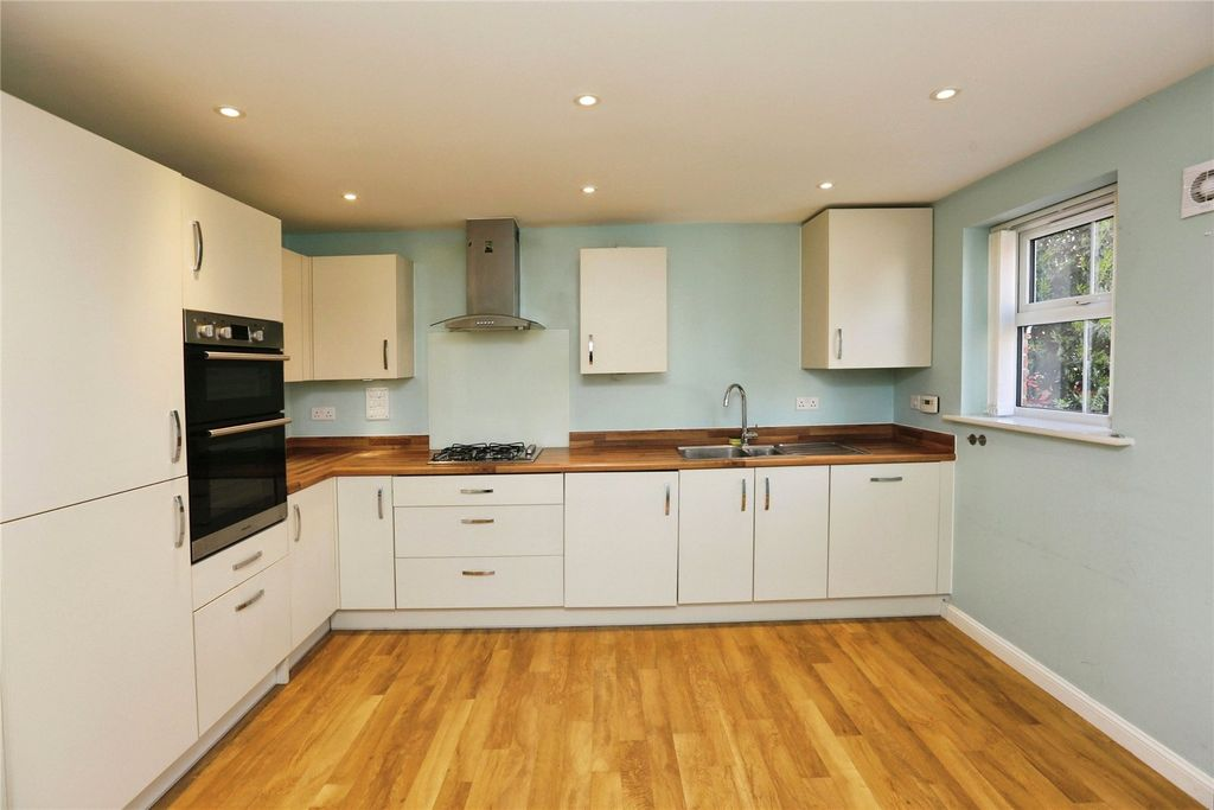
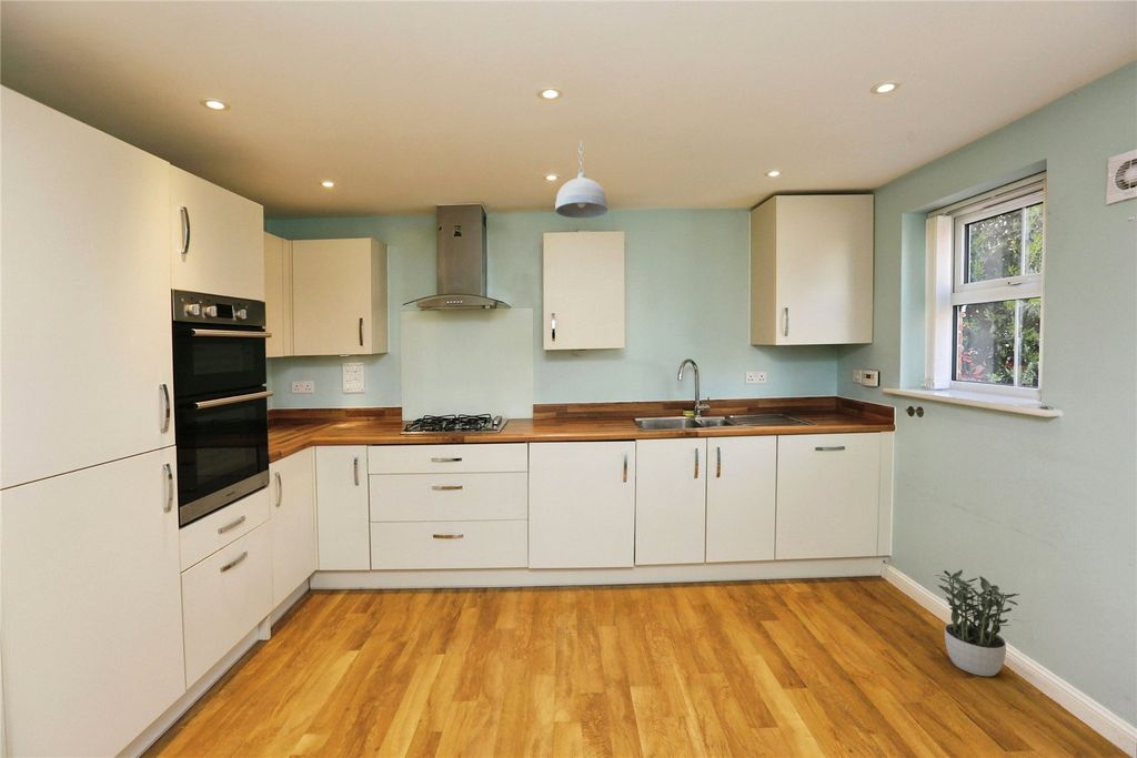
+ pendant light (581, 175)
+ potted plant (973, 617)
